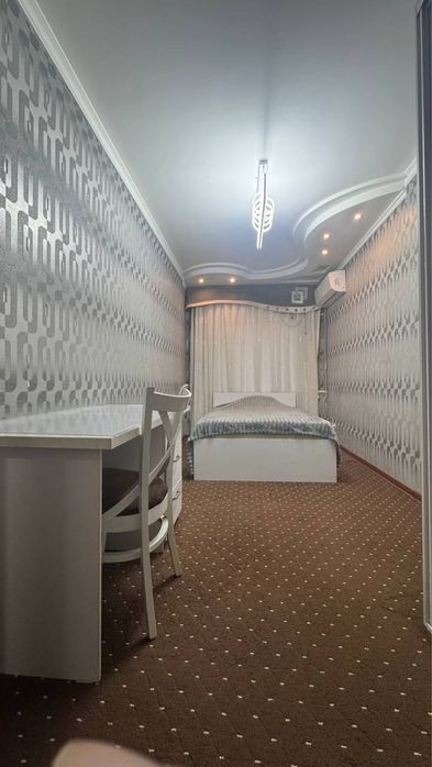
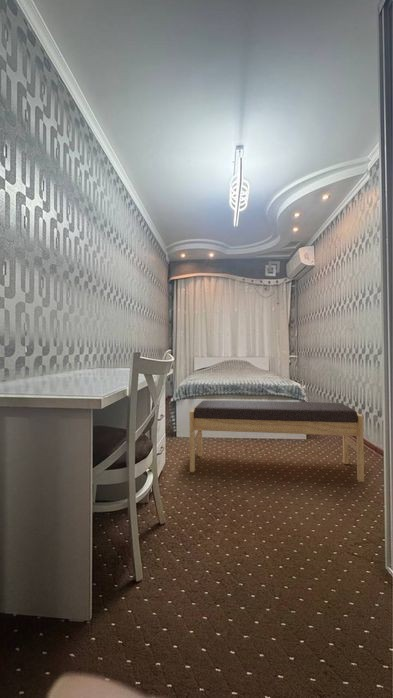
+ bench (271, 432)
